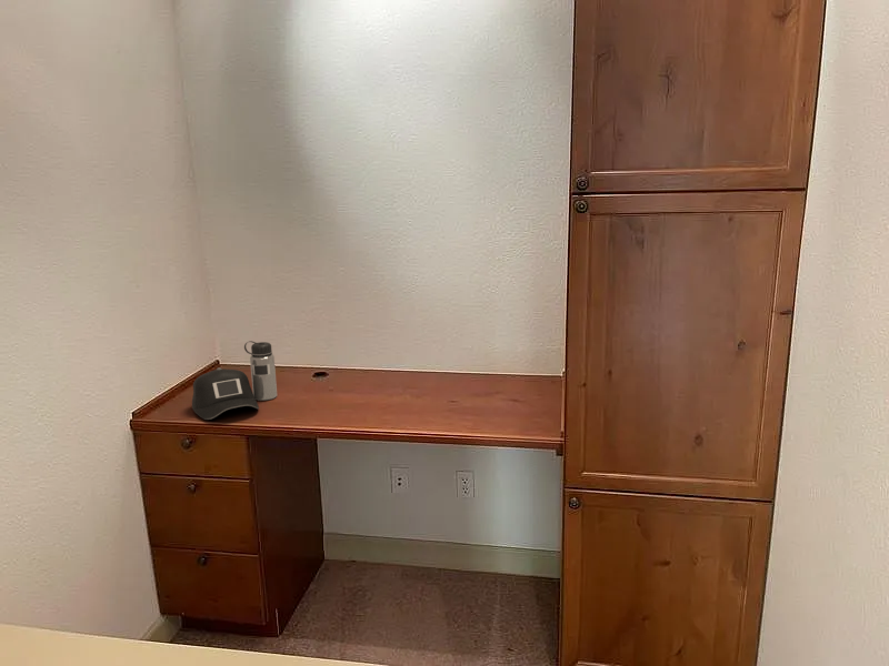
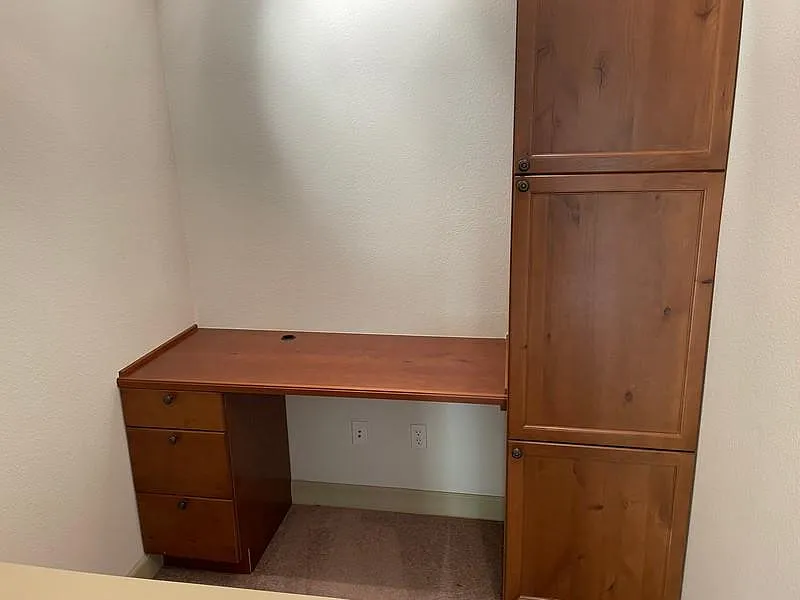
- water bottle (228, 377)
